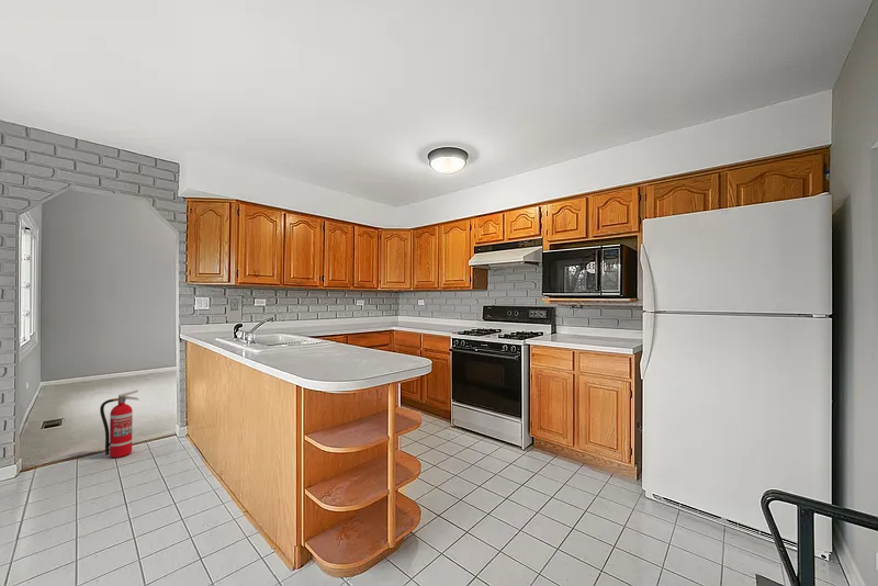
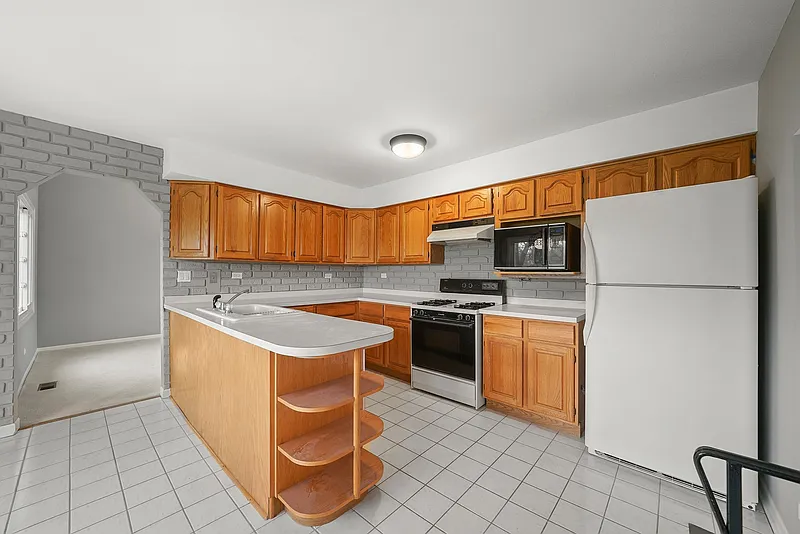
- fire extinguisher (120, 424)
